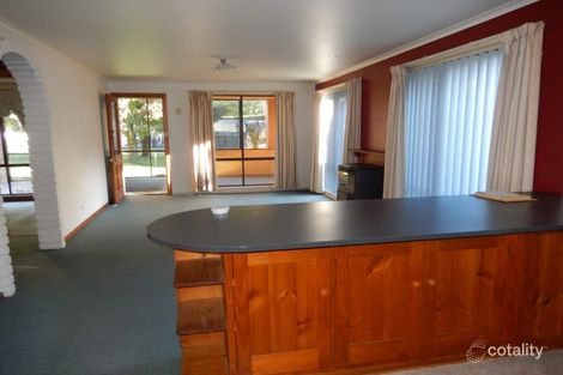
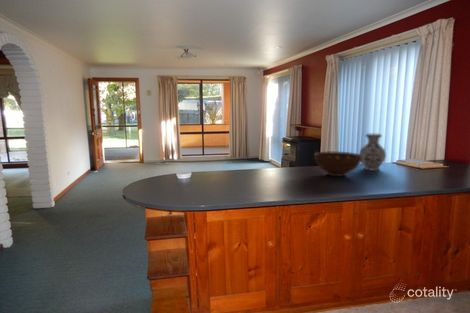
+ vase (372, 151)
+ fruit bowl (336, 164)
